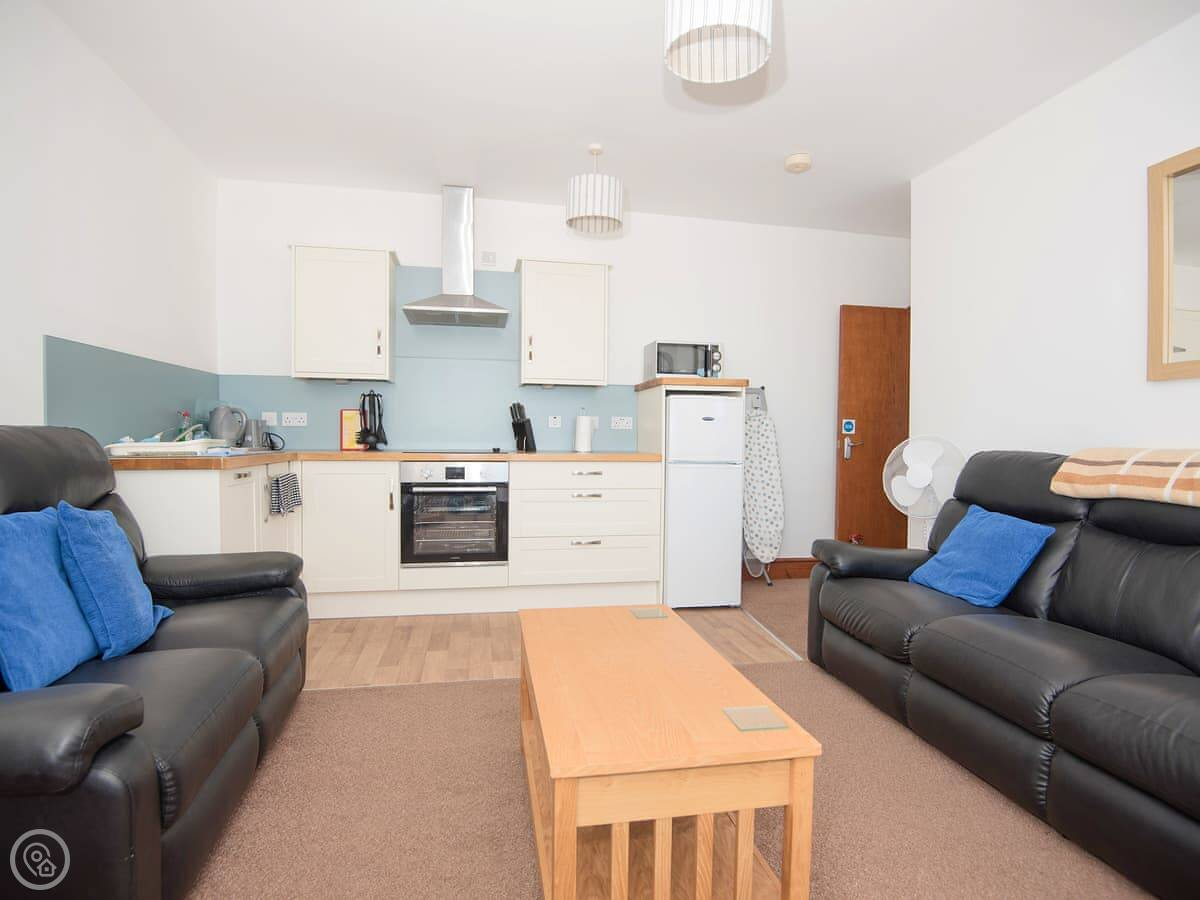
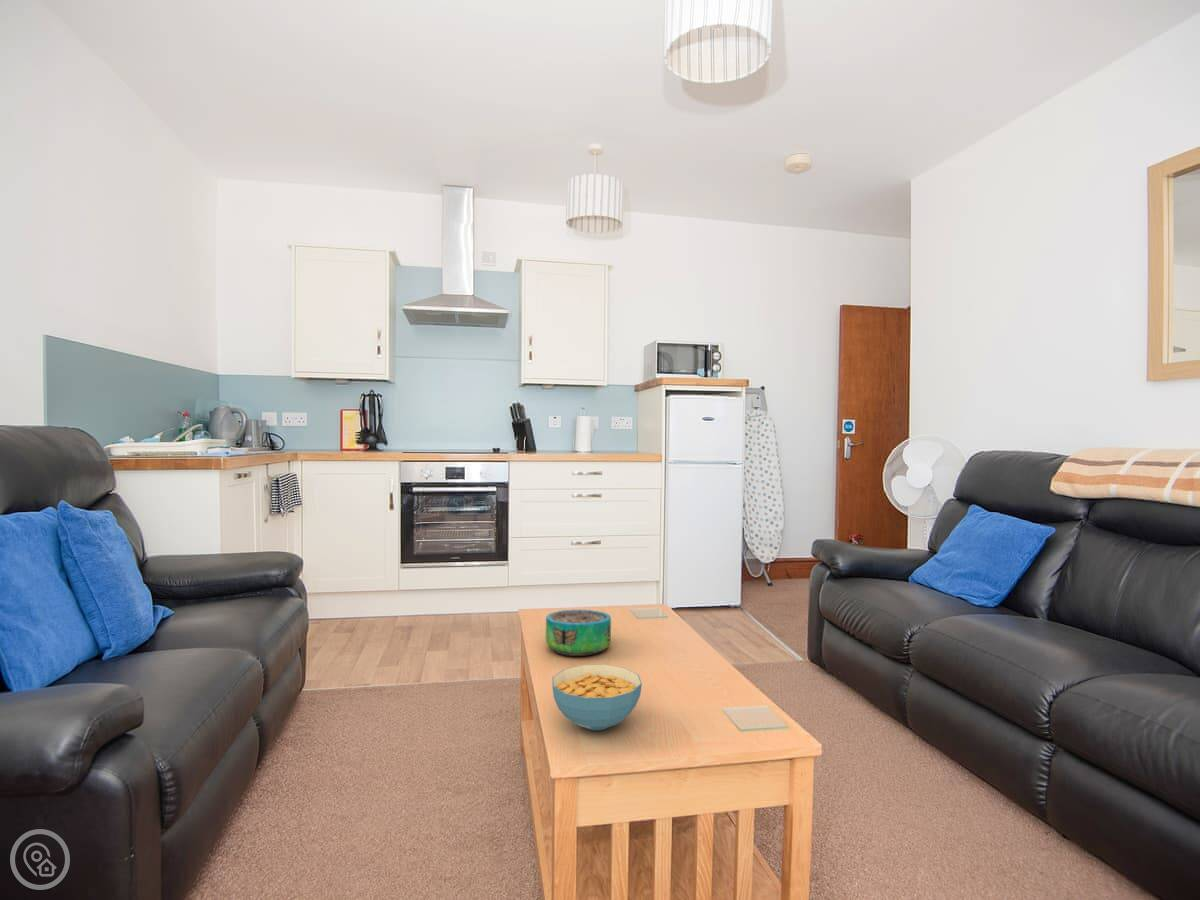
+ decorative bowl (578, 631)
+ cereal bowl (596, 702)
